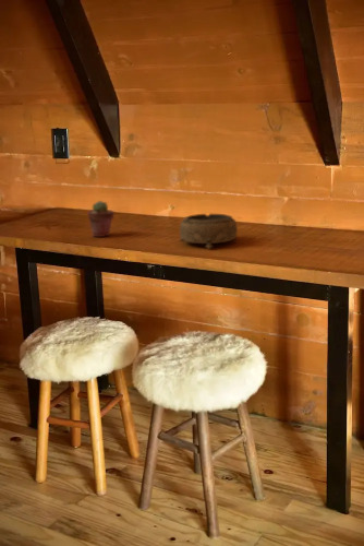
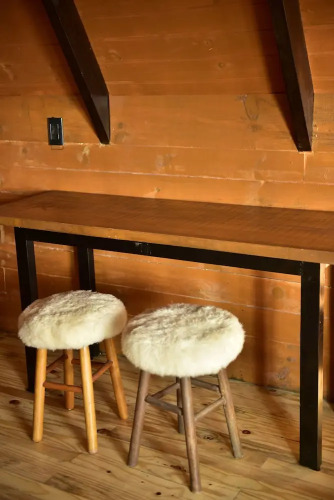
- decorative bowl (208, 229)
- potted succulent (100, 217)
